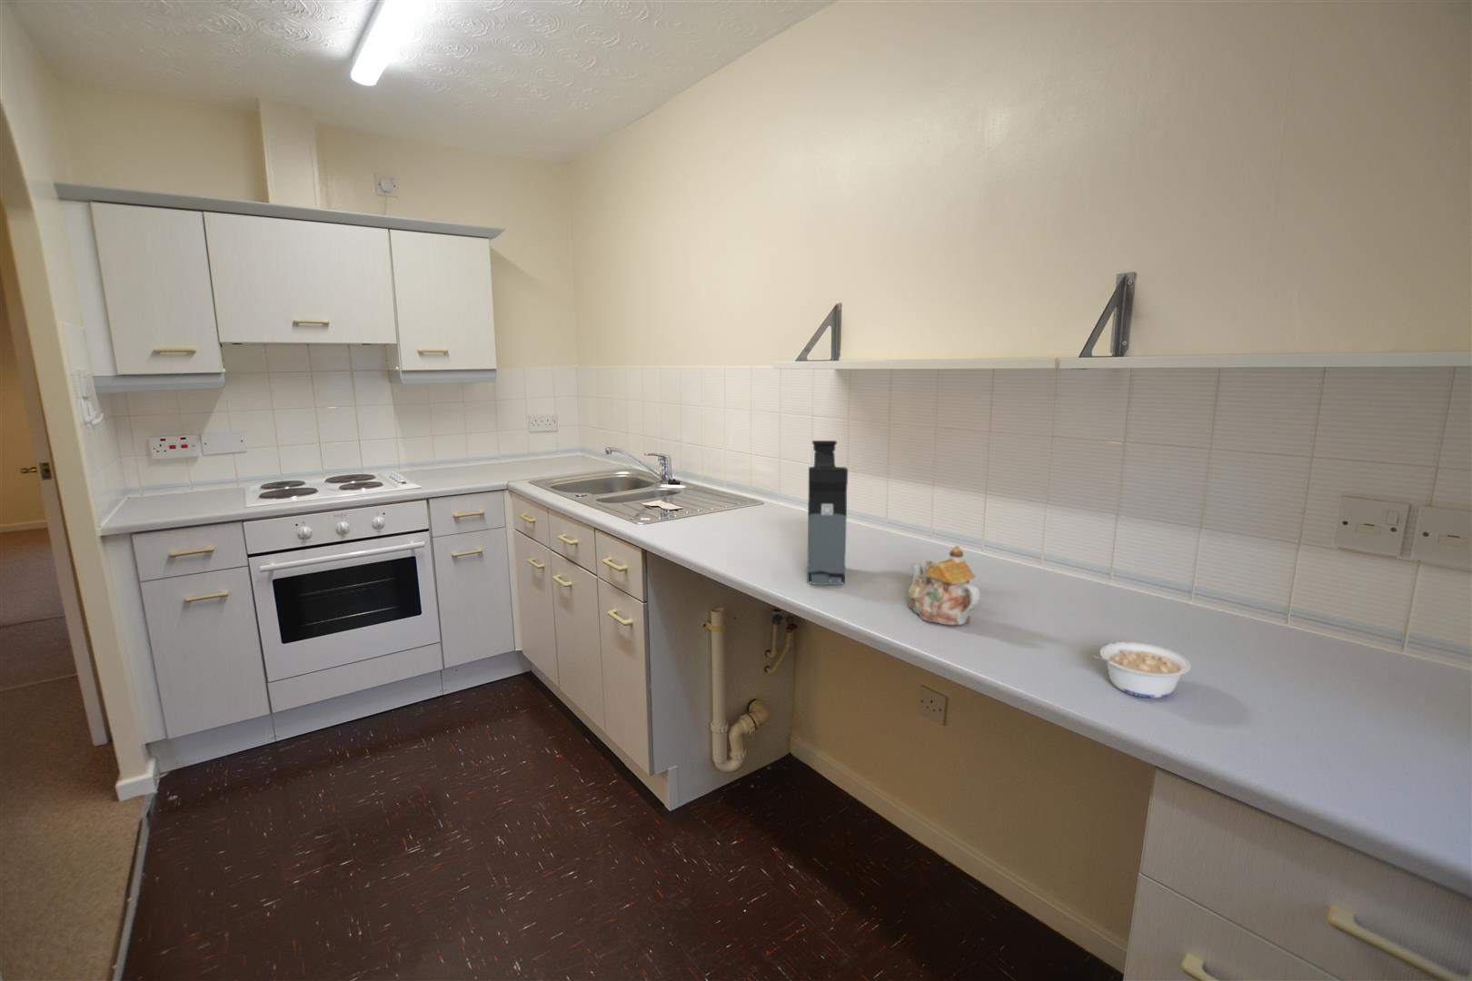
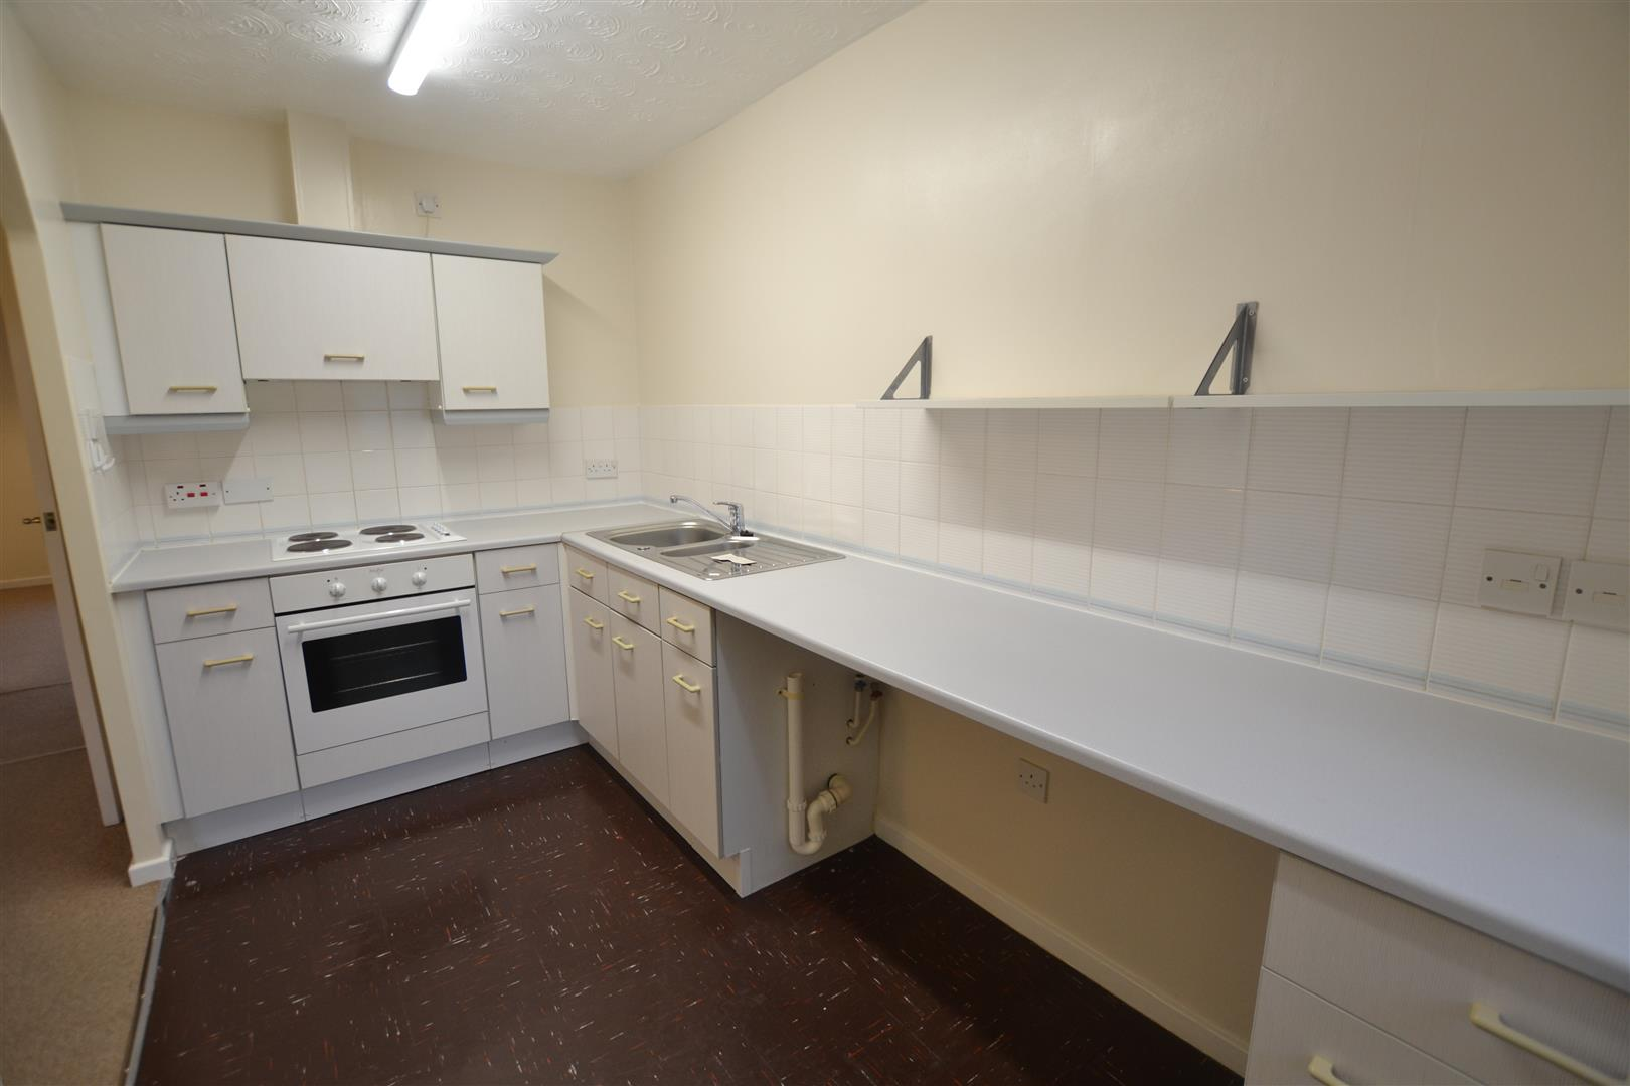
- legume (1141, 669)
- coffee maker (826, 509)
- teapot (941, 579)
